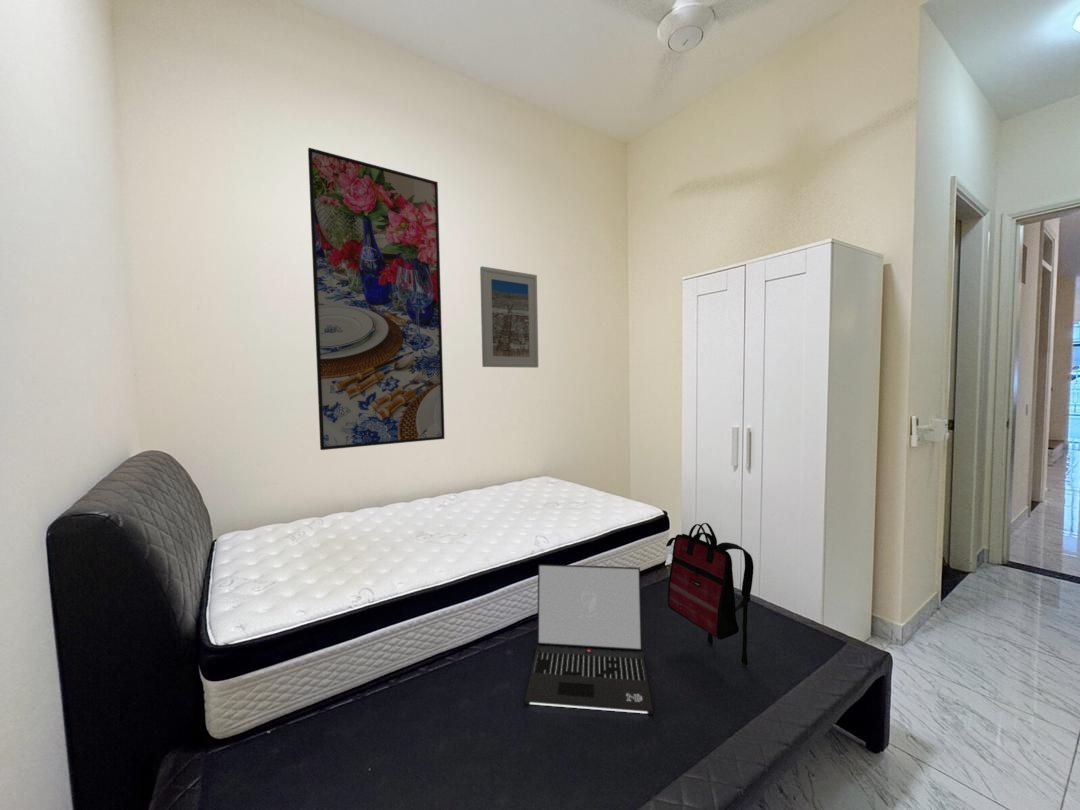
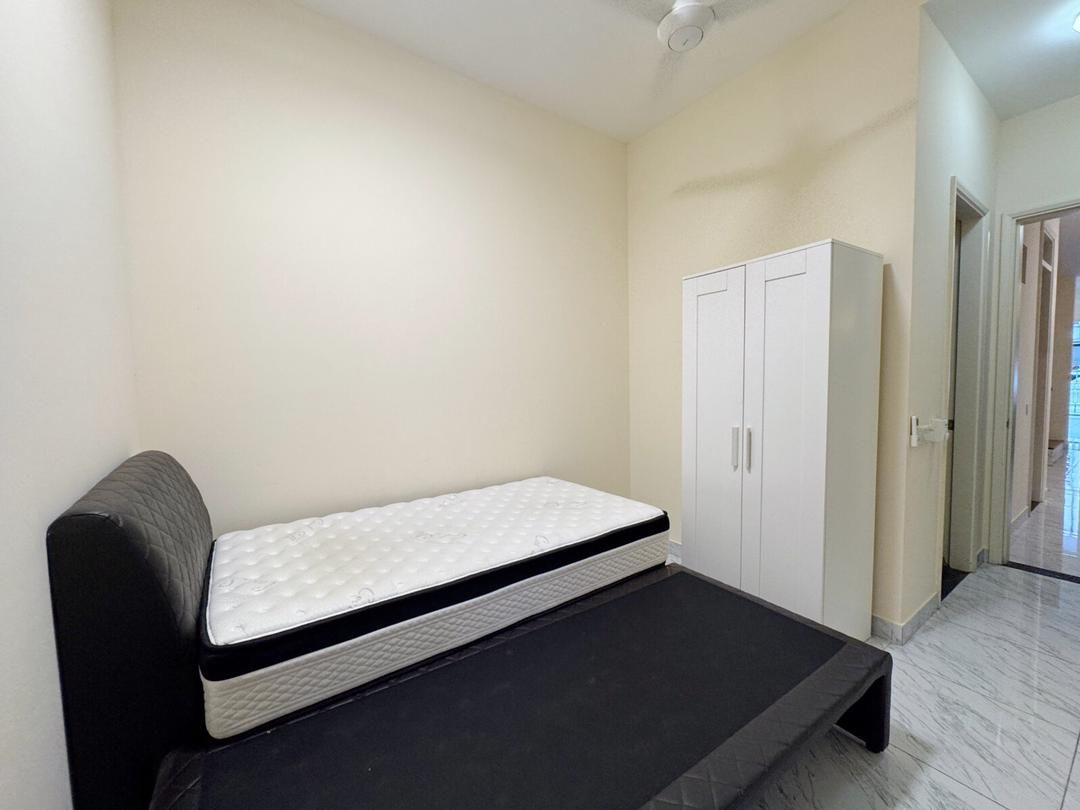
- laptop (588, 629)
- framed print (382, 307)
- backpack (706, 588)
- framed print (510, 319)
